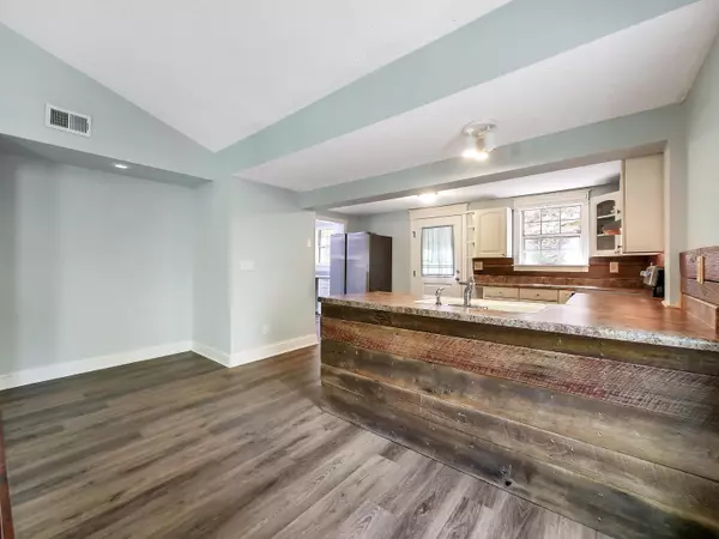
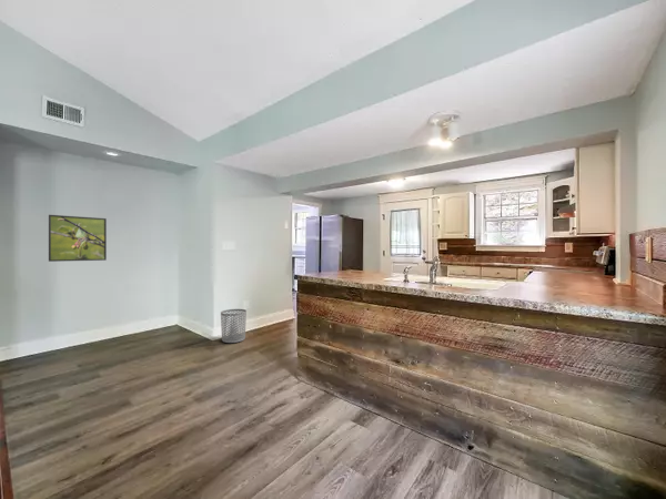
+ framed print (79, 238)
+ waste bin (233, 325)
